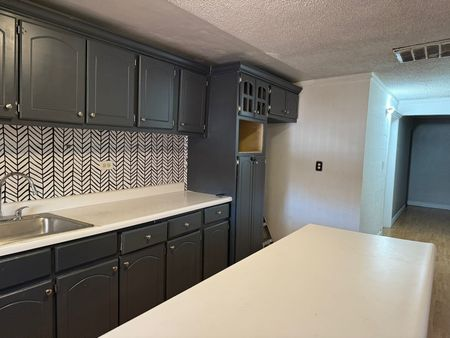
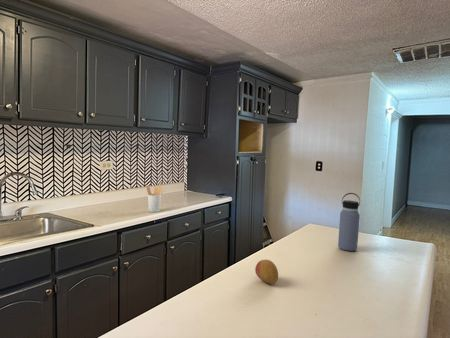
+ utensil holder (155, 198)
+ fruit (267, 271)
+ water bottle (349, 221)
